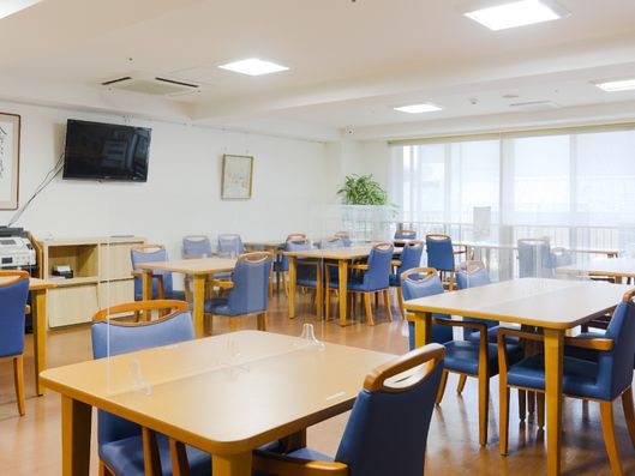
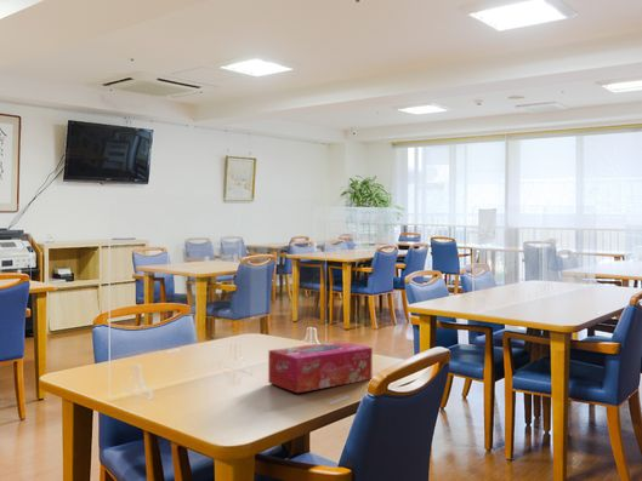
+ tissue box (320, 365)
